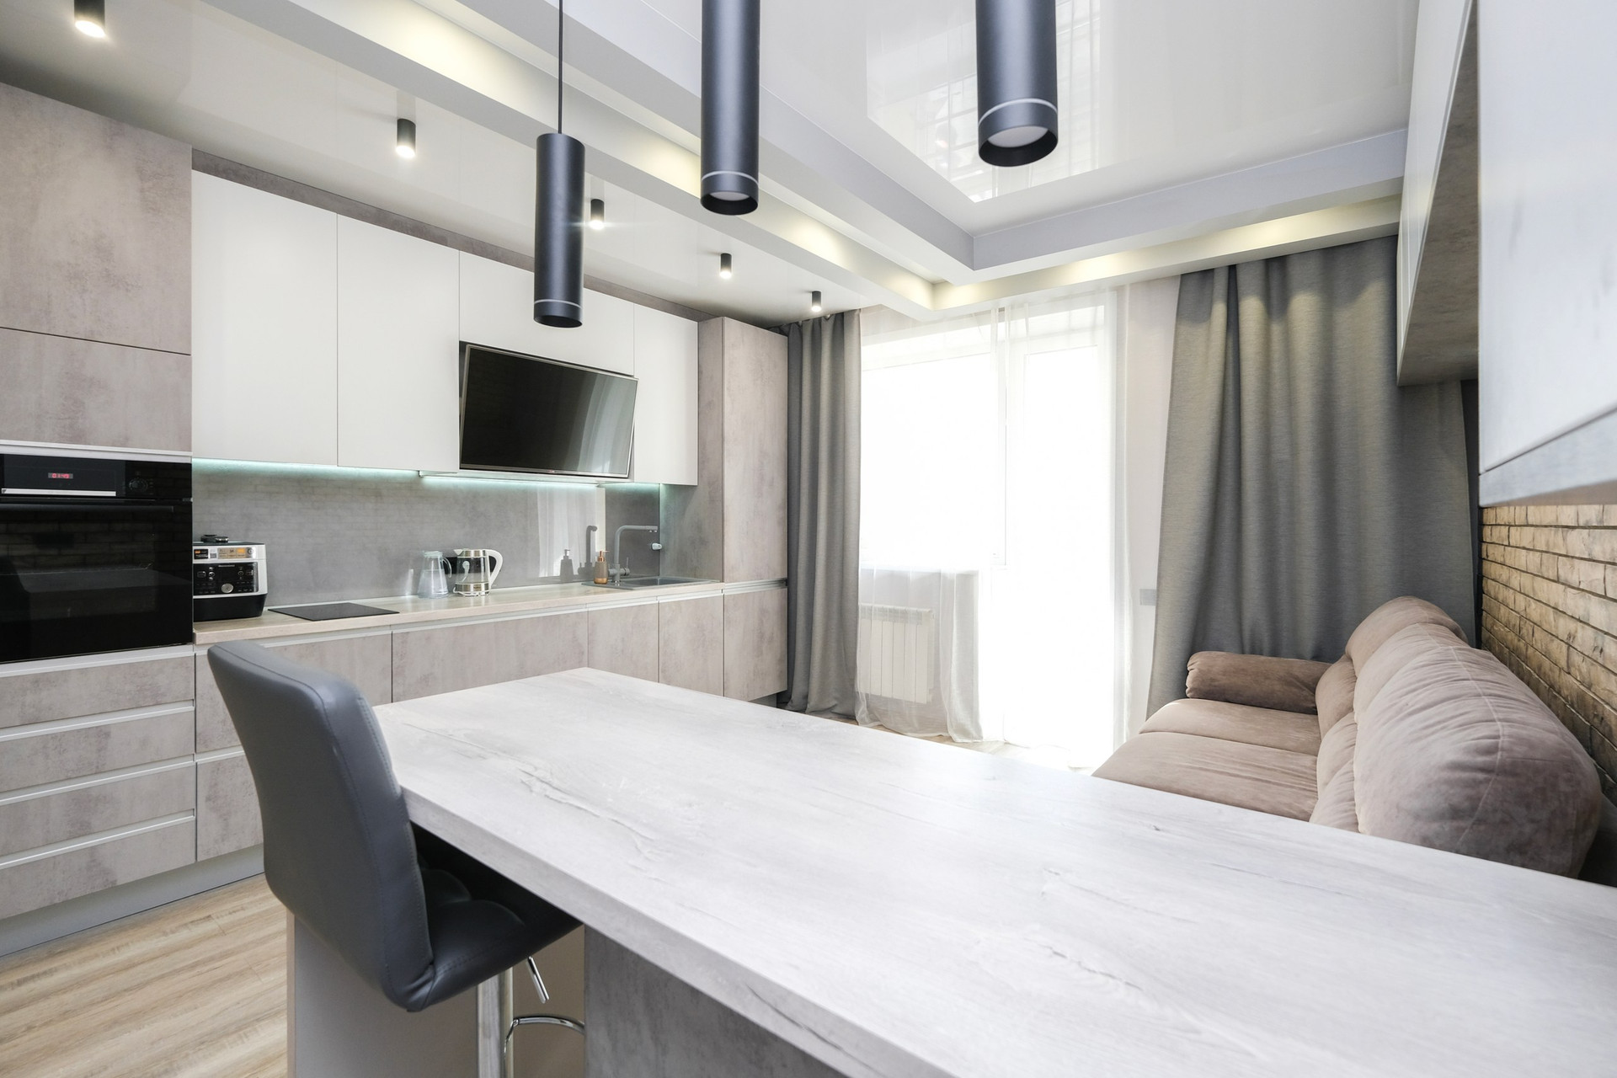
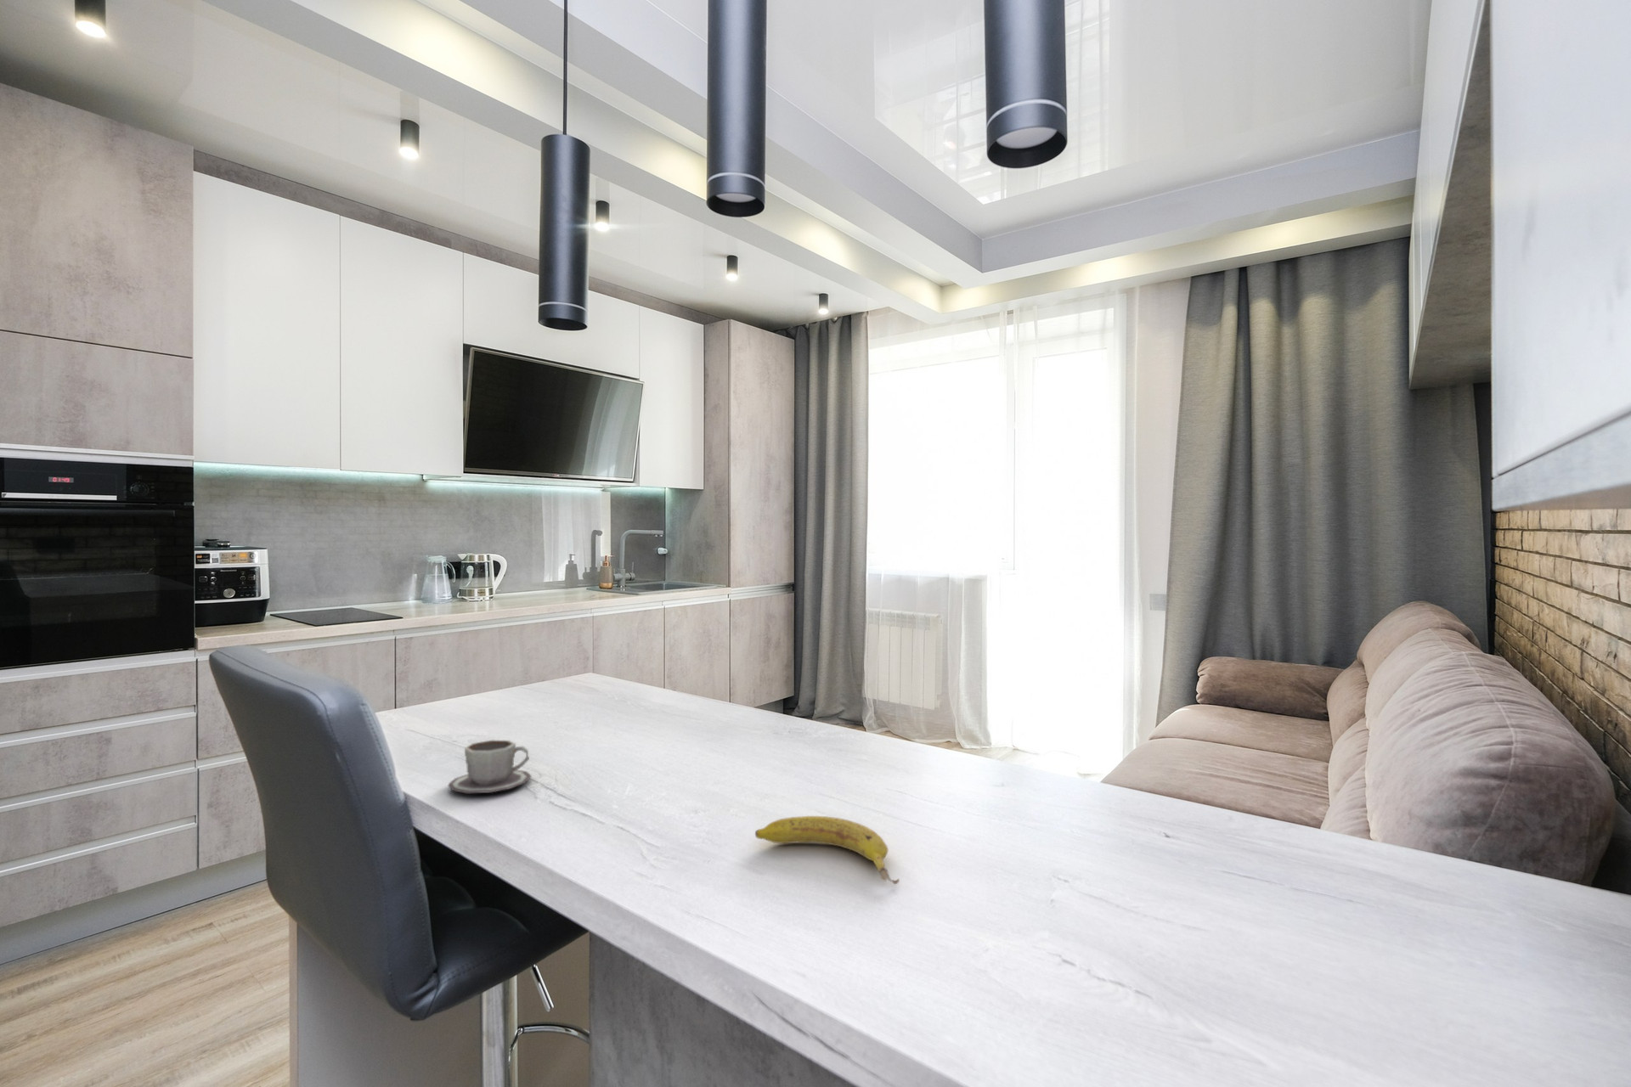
+ cup (490, 766)
+ fruit (831, 841)
